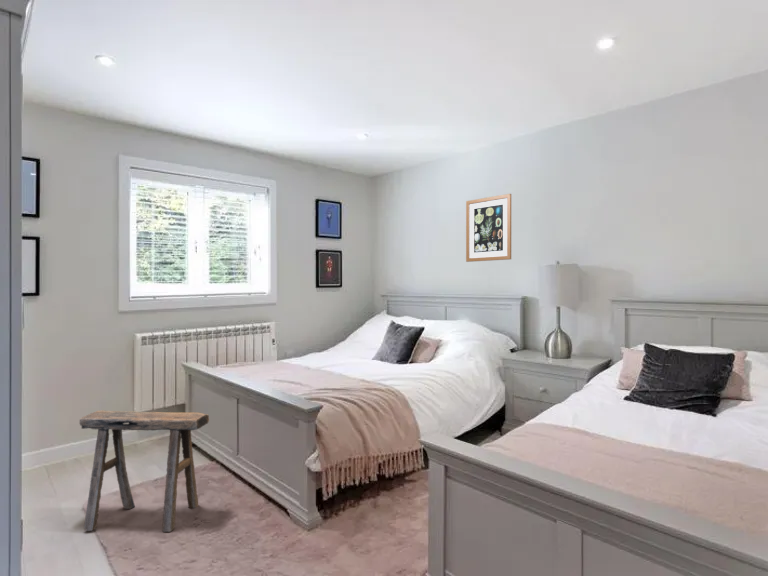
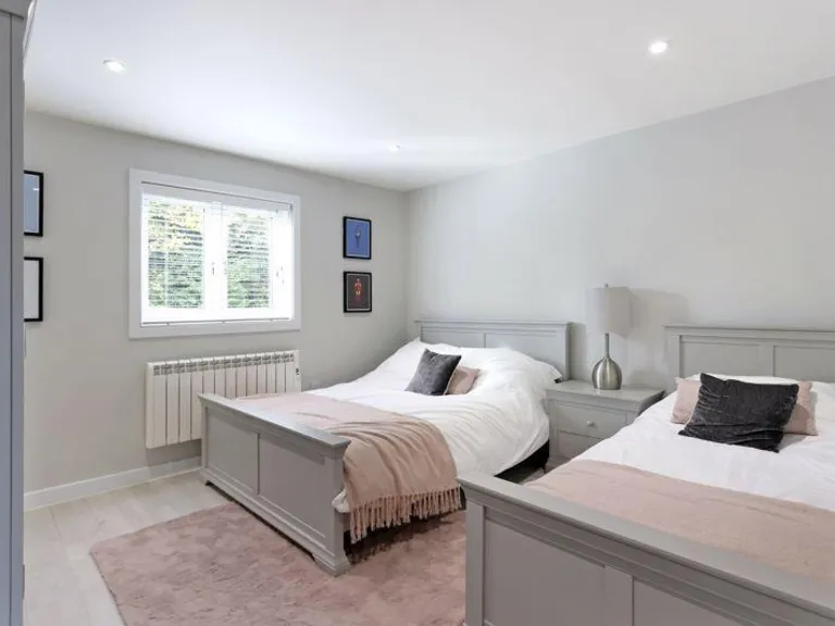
- wall art (487, 229)
- stool (126, 471)
